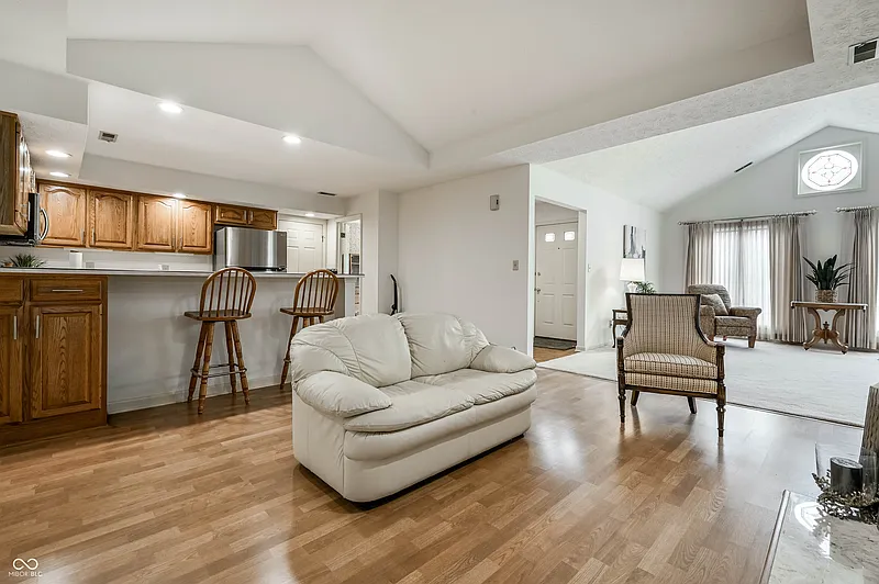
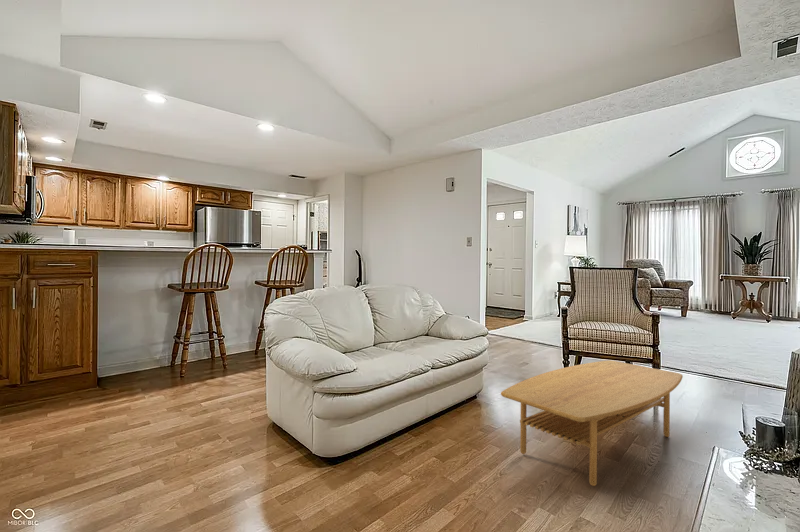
+ coffee table (598, 413)
